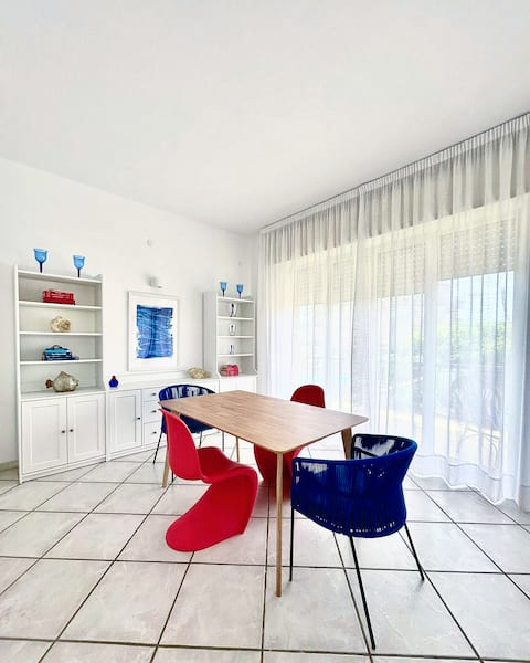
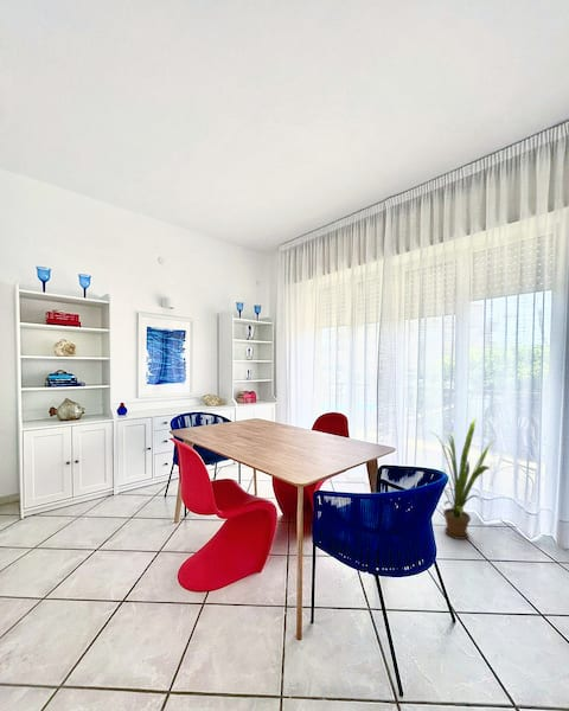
+ house plant (456, 476)
